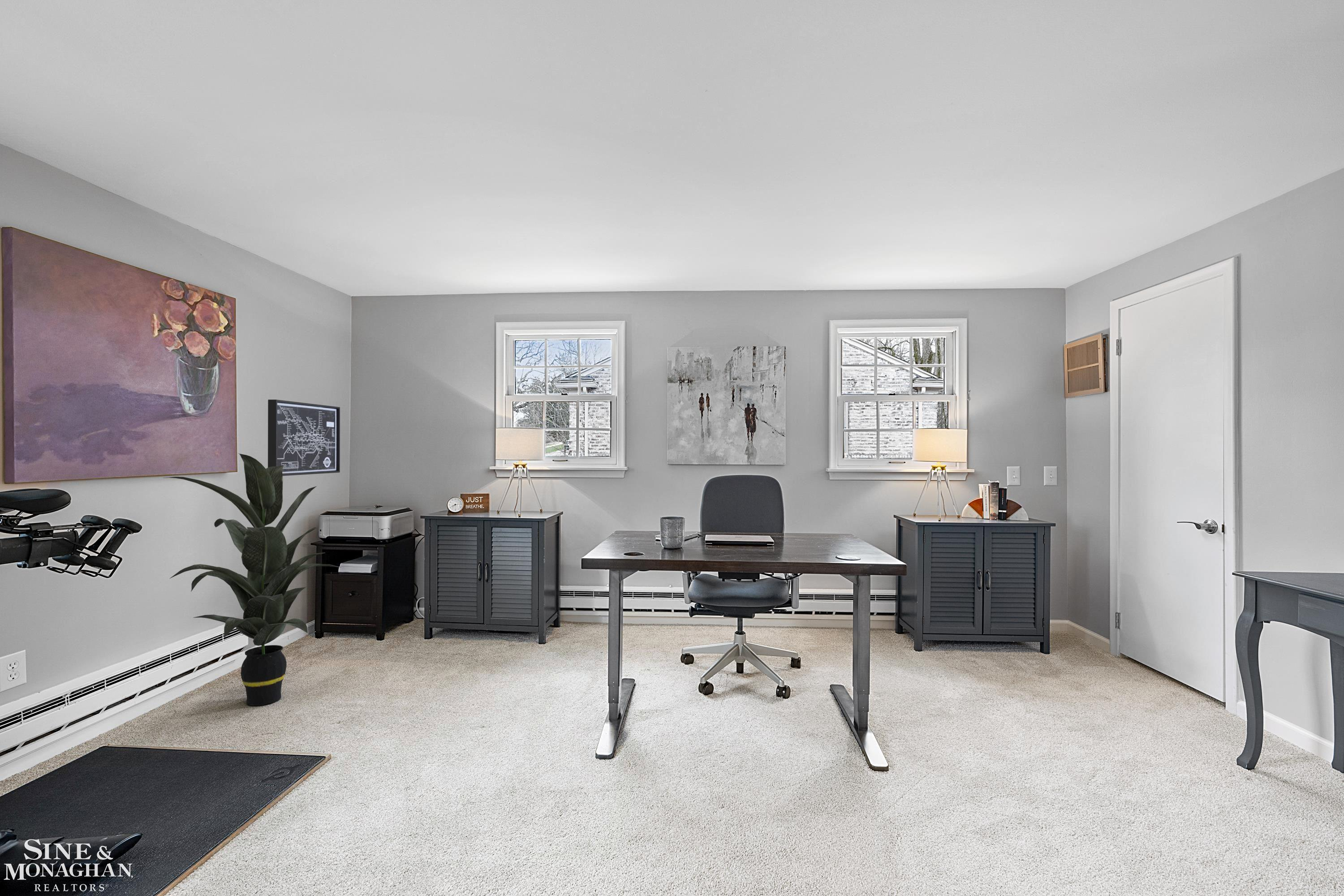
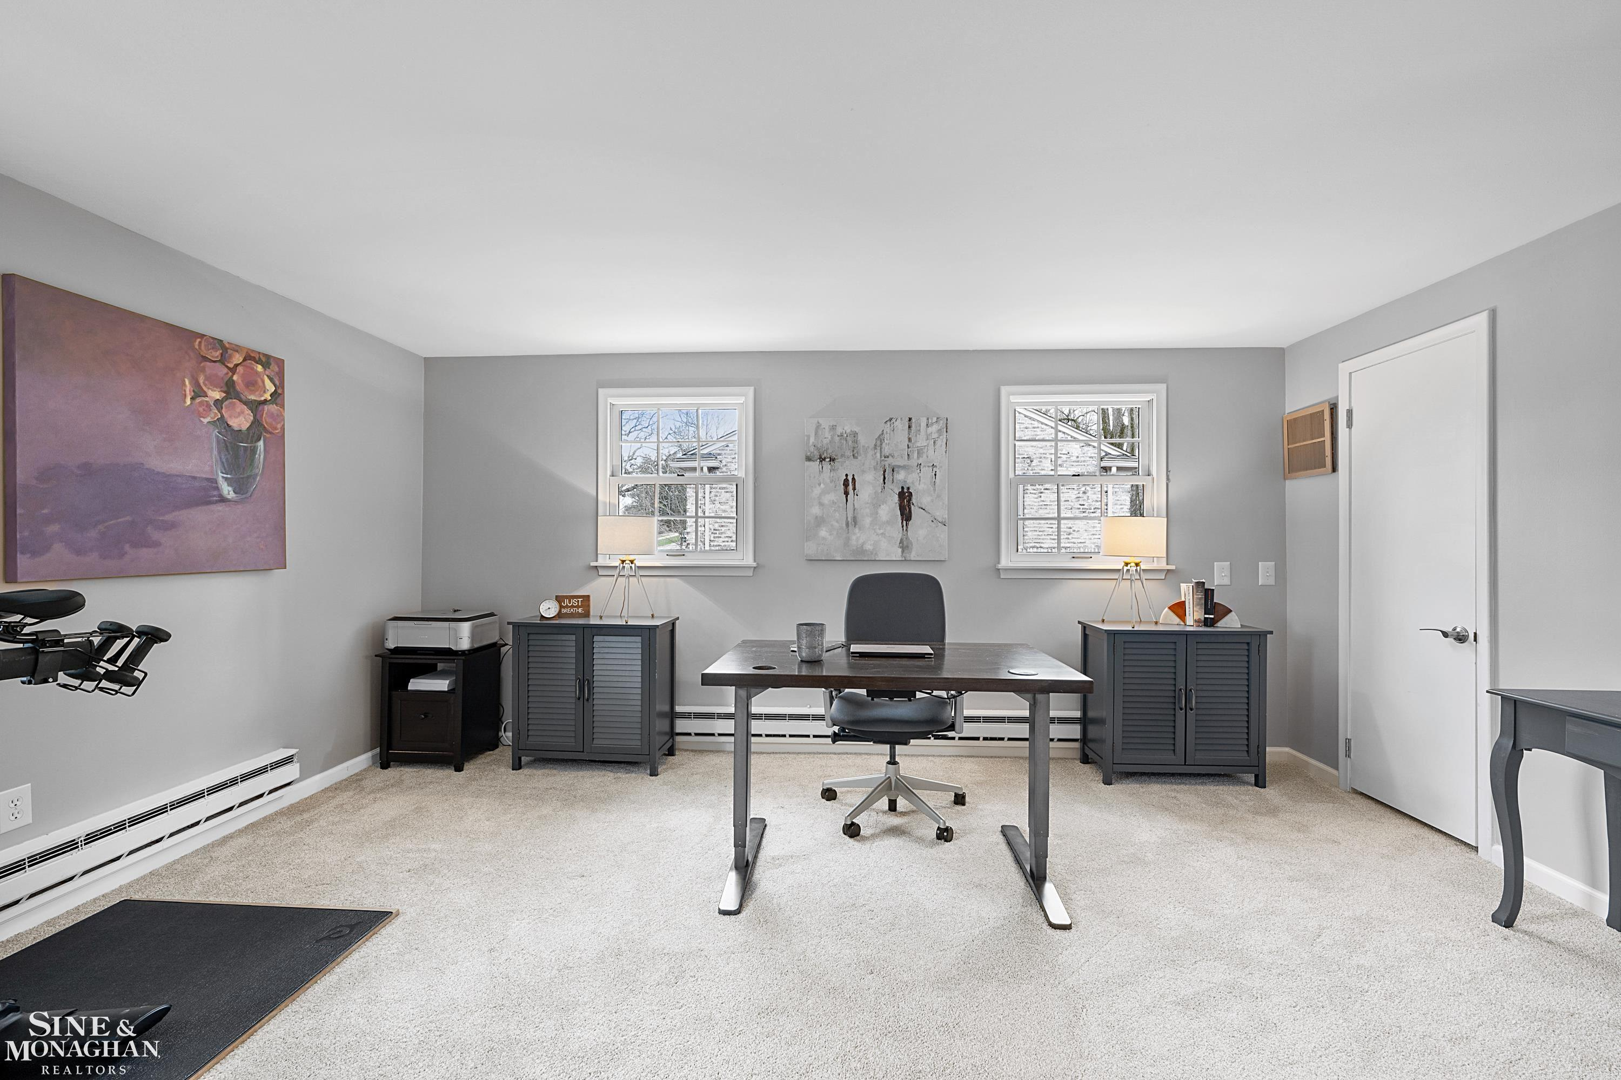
- wall art (306, 439)
- indoor plant (252, 578)
